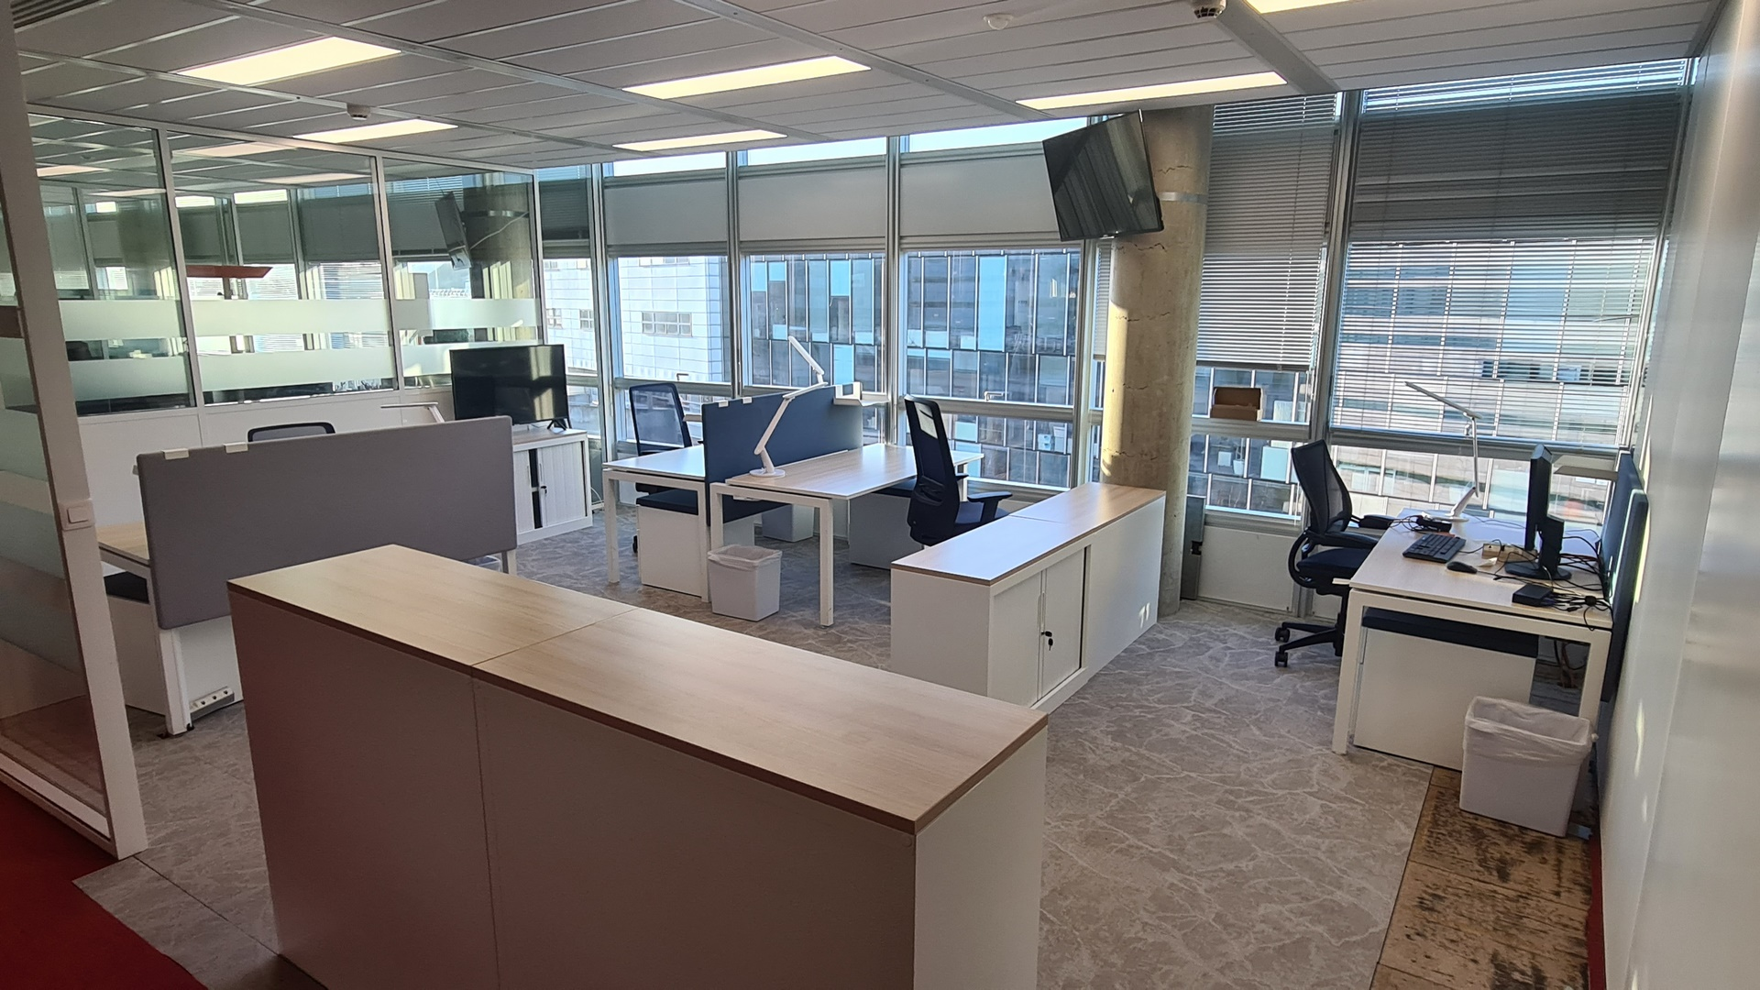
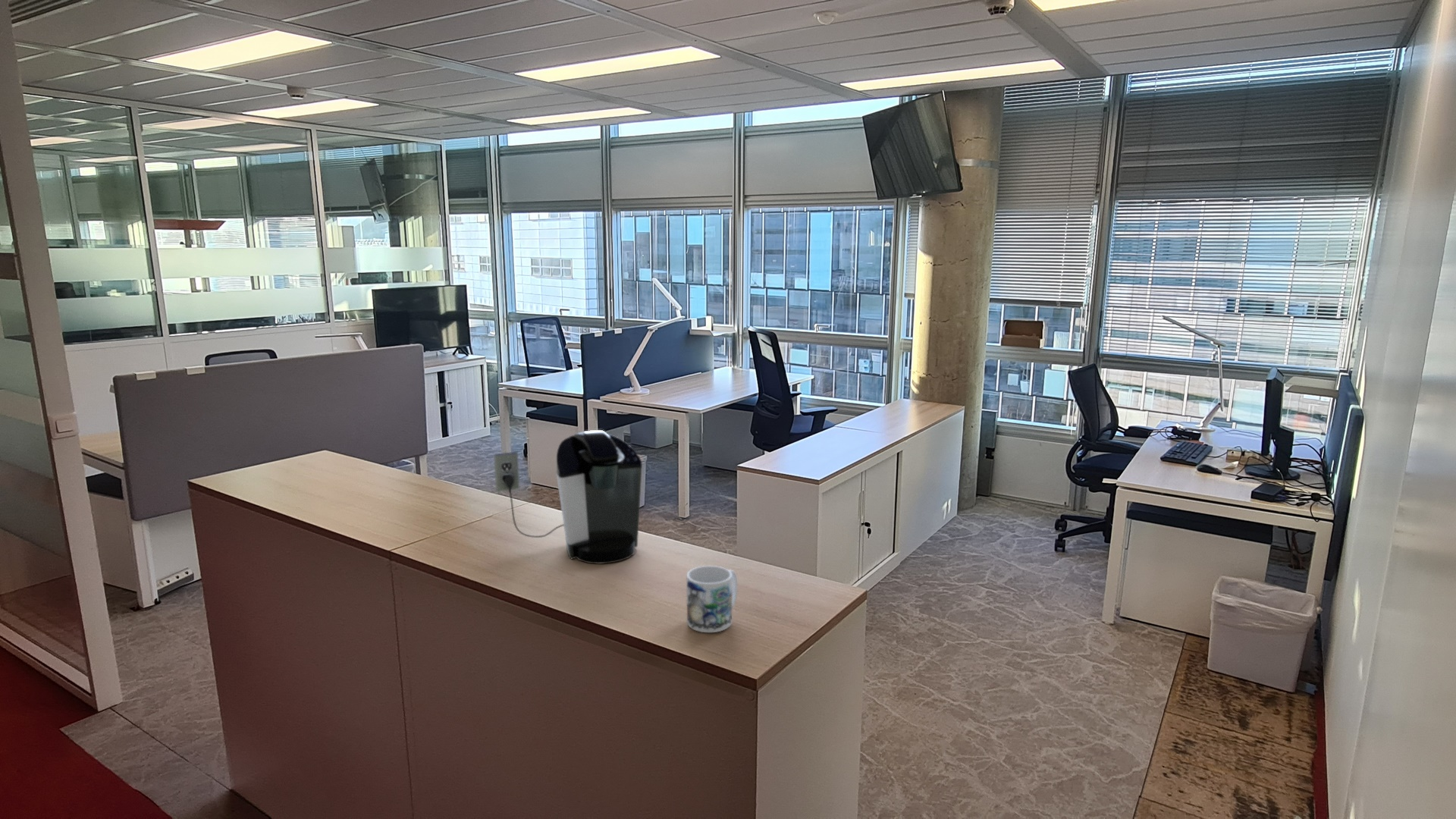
+ mug (715, 596)
+ coffee maker (574, 494)
